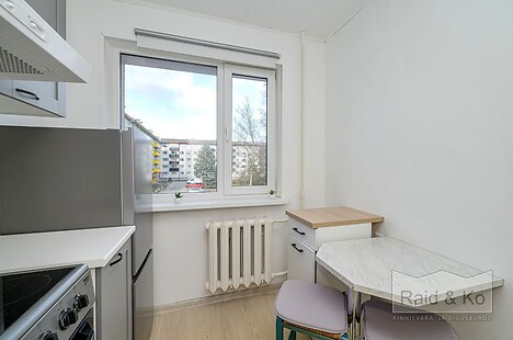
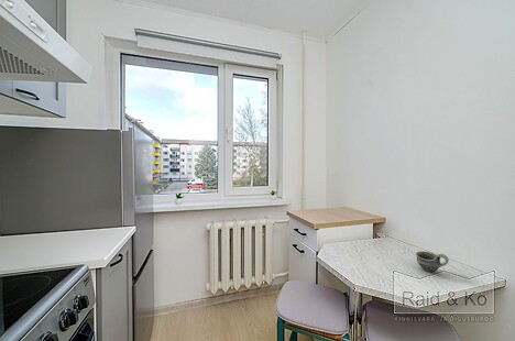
+ cup (429, 261)
